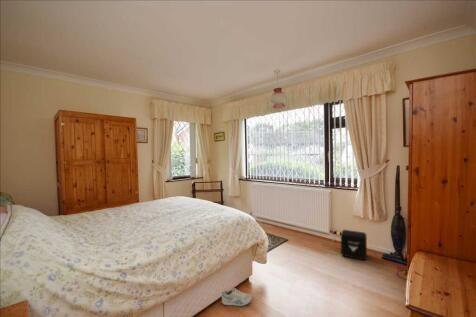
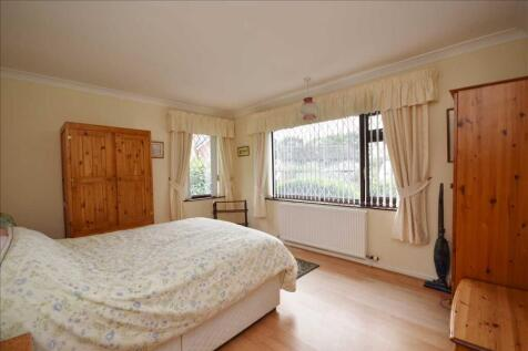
- air purifier (353, 244)
- sneaker (236, 295)
